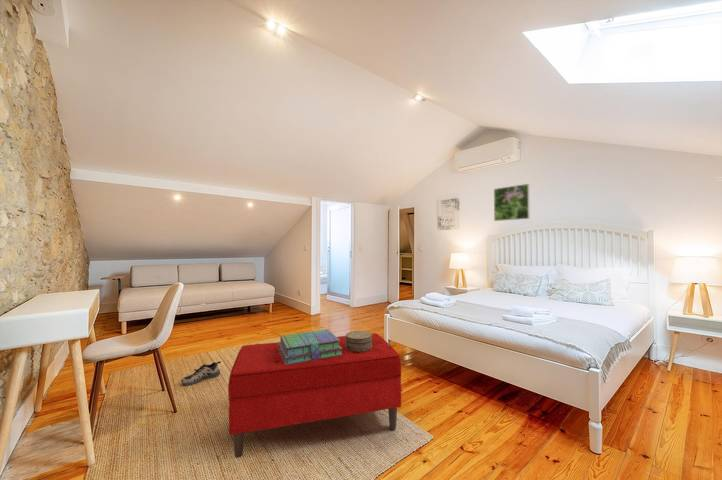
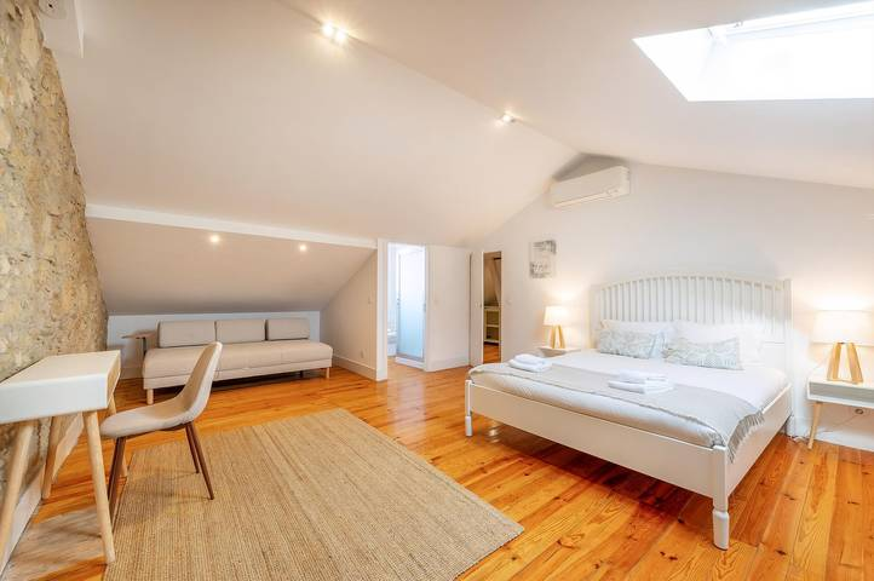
- bench (317, 385)
- shoe (201, 371)
- decorative box (358, 340)
- stack of books (309, 344)
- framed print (510, 203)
